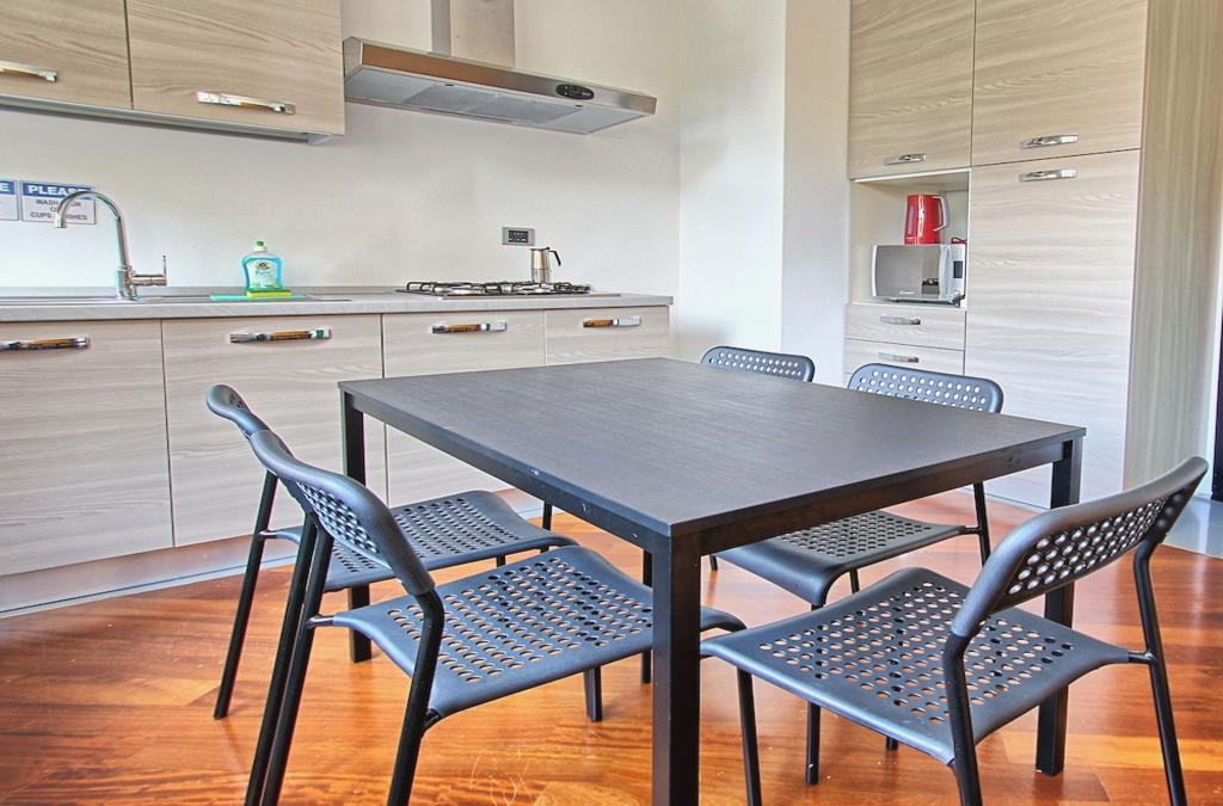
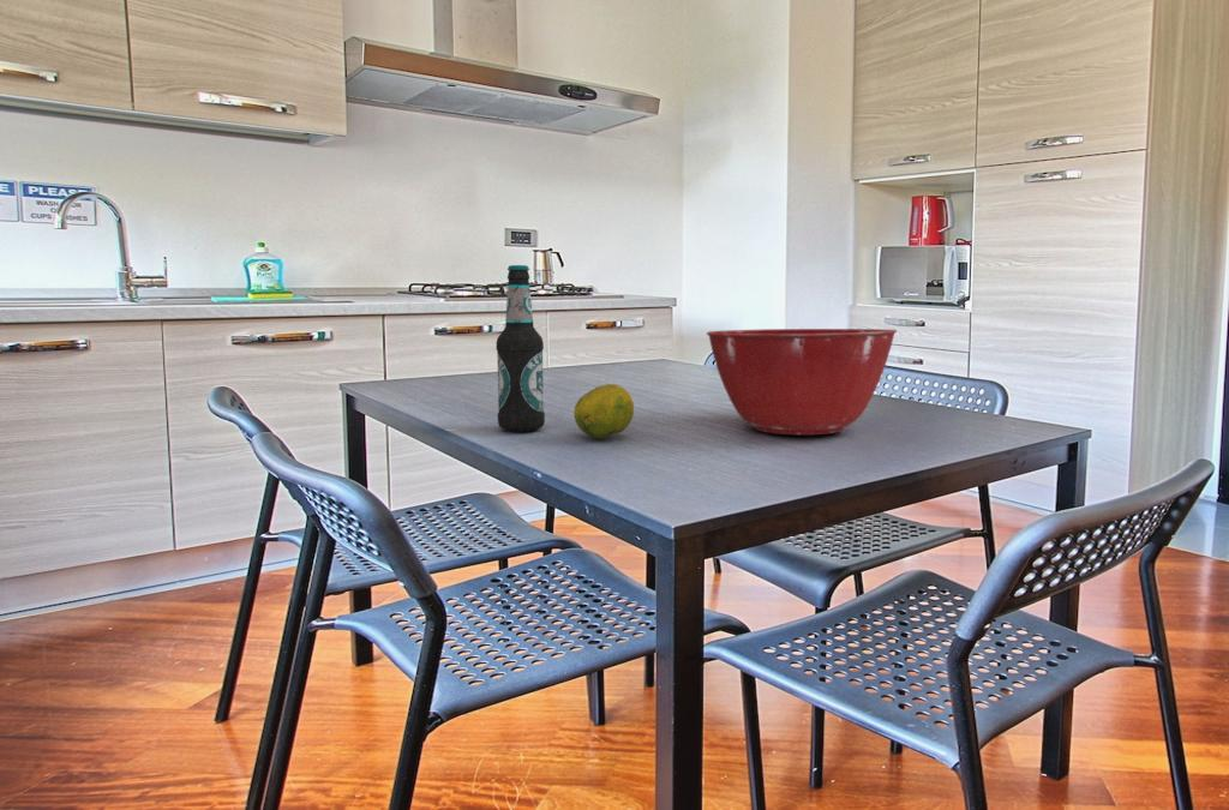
+ mixing bowl (798, 379)
+ fruit (604, 410)
+ bottle (520, 348)
